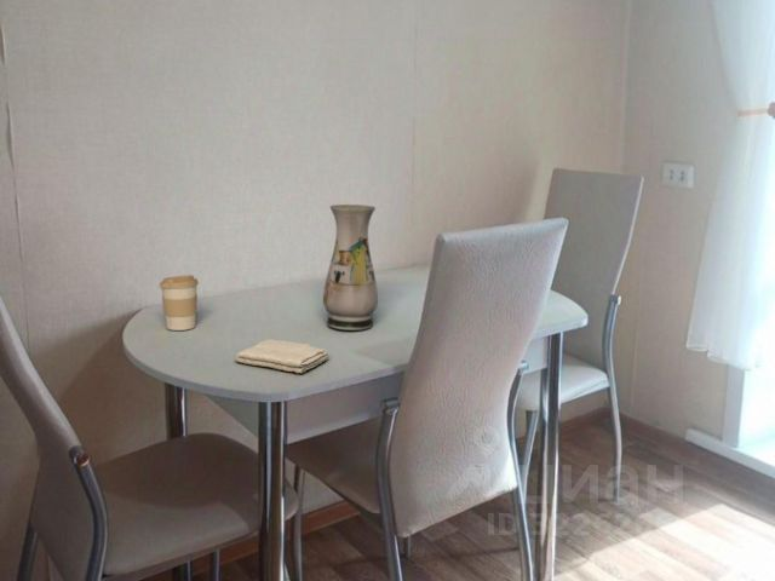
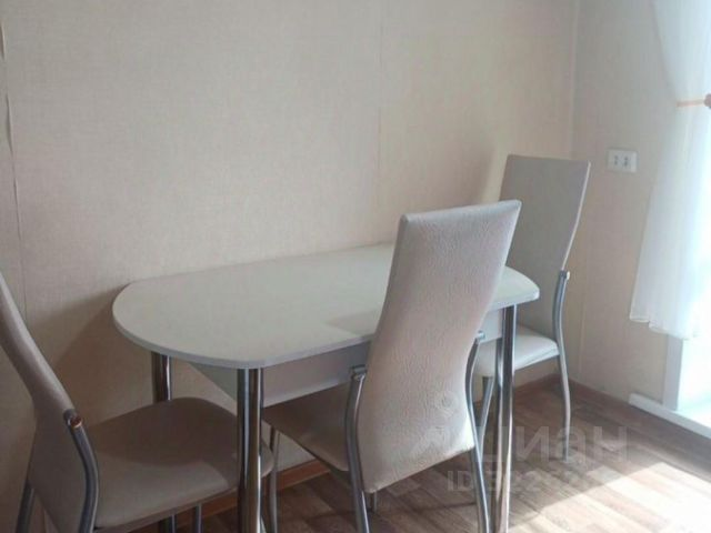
- vase (350, 266)
- washcloth (282, 355)
- coffee cup (179, 300)
